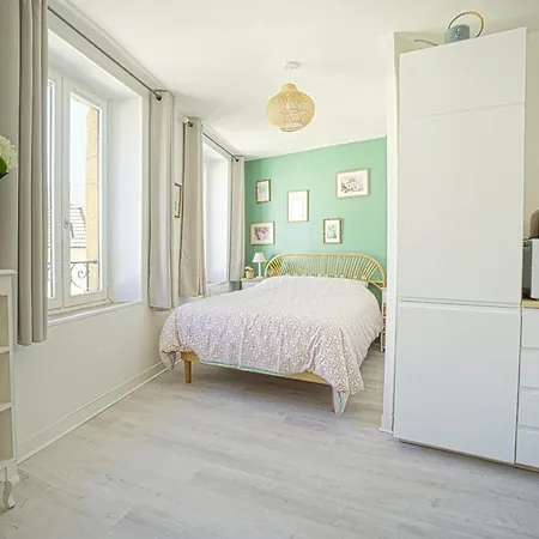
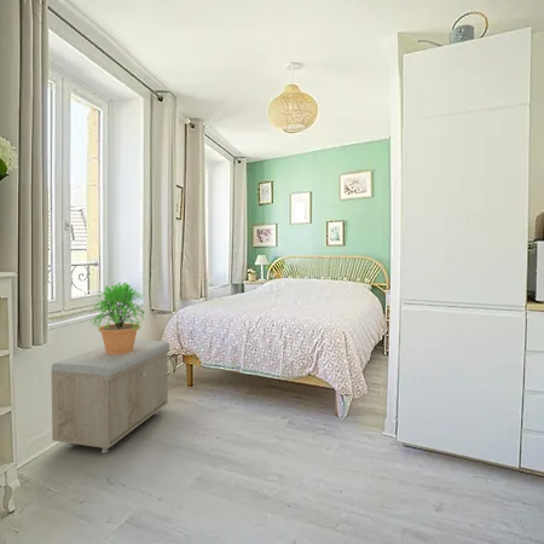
+ storage bench (117, 389)
+ potted plant (120, 316)
